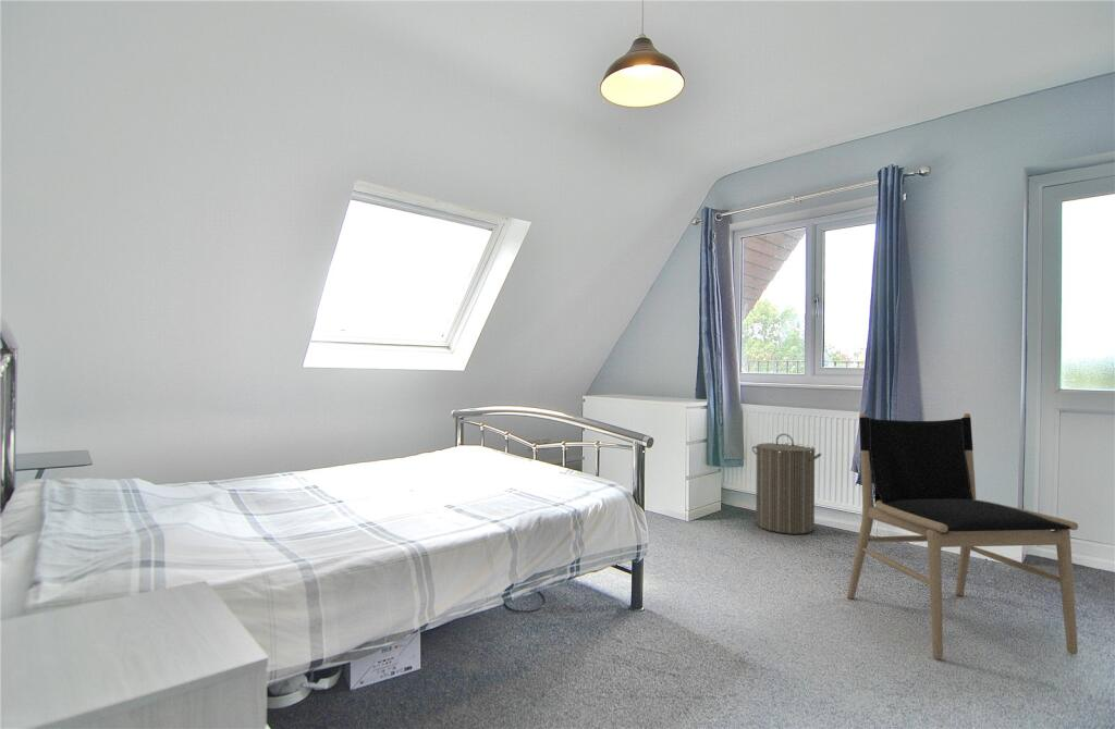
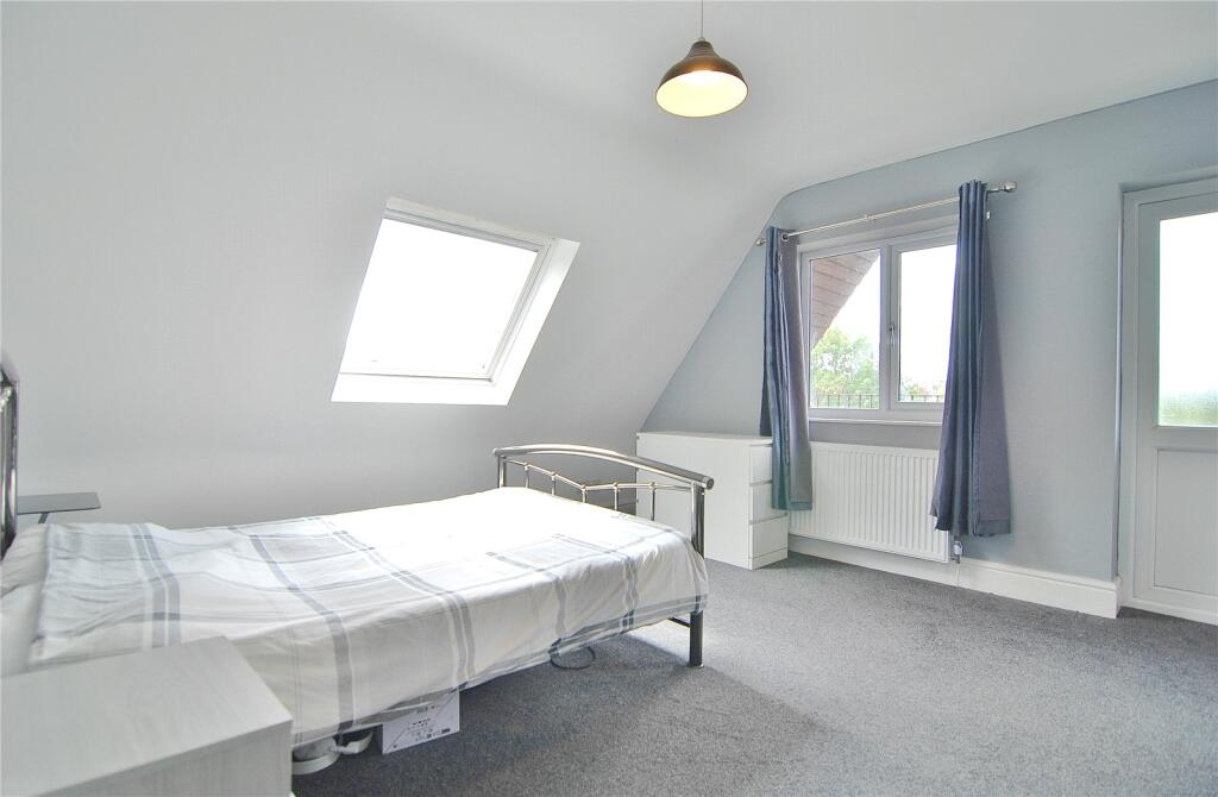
- laundry hamper (784, 480)
- chair (951, 520)
